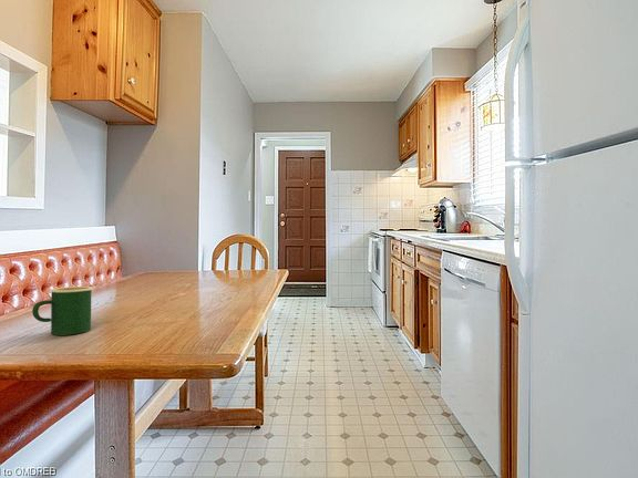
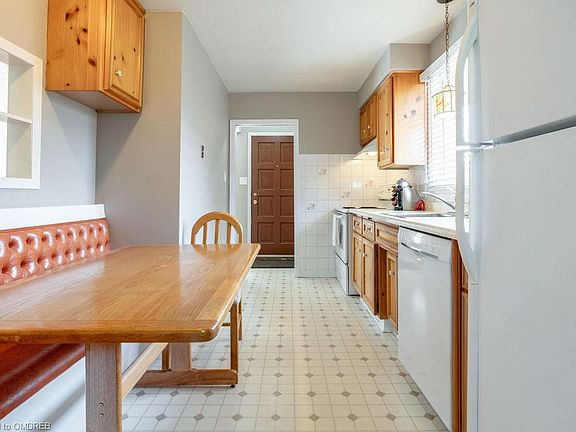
- mug (62, 311)
